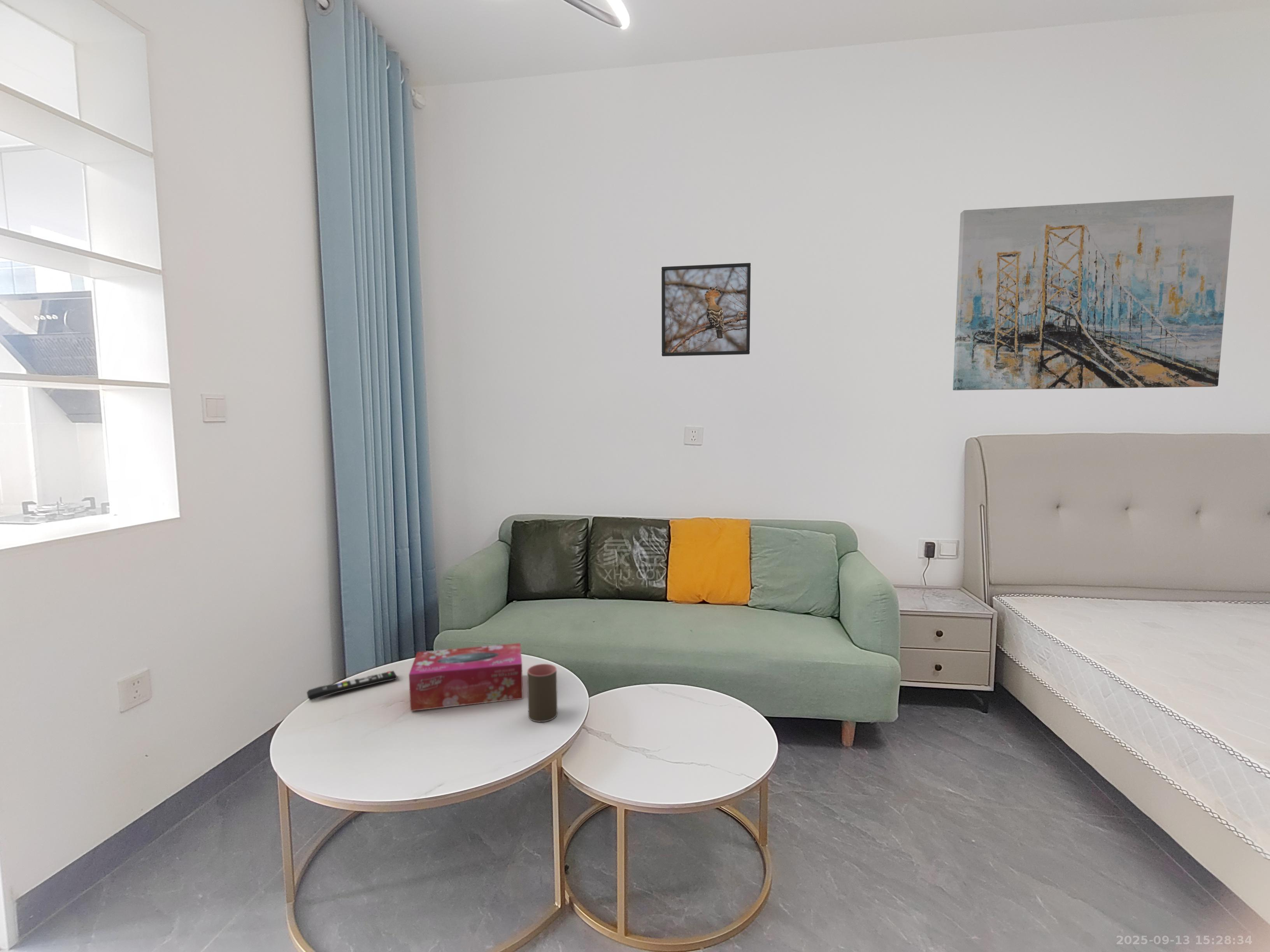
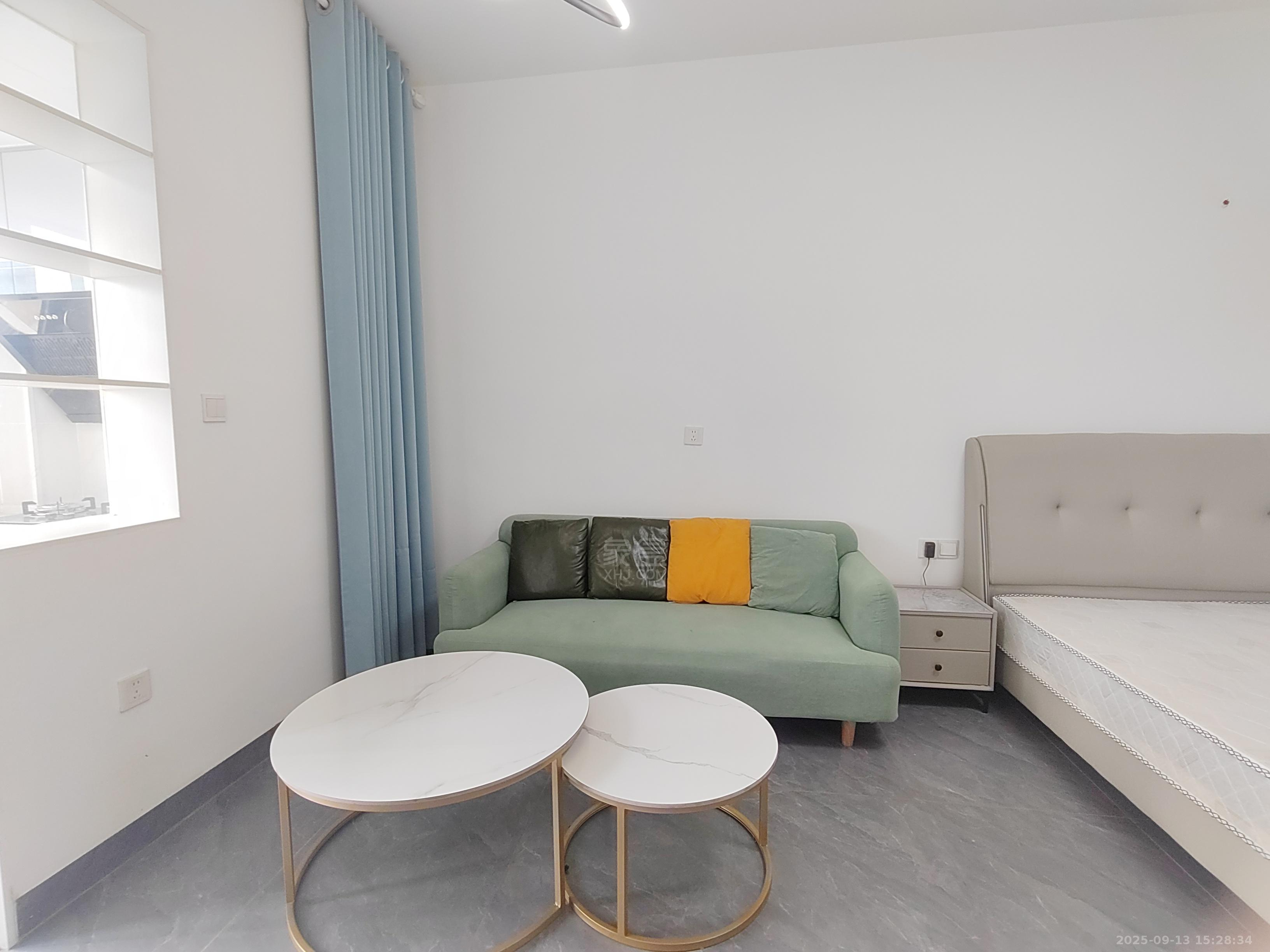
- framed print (705, 310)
- wall art (1086, 298)
- cup (542, 692)
- remote control (353, 684)
- tissue box (468, 675)
